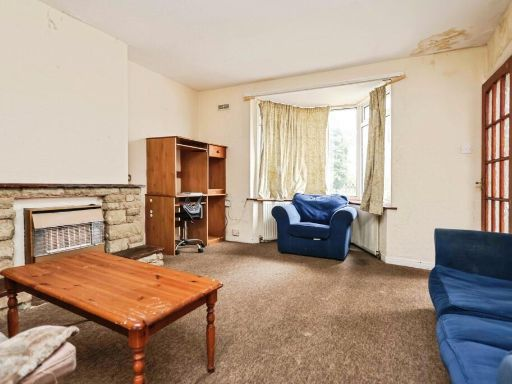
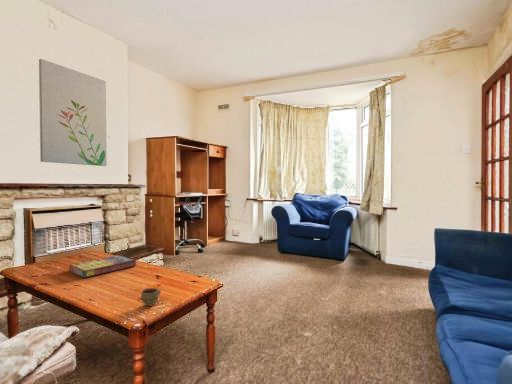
+ wall art (76, 117)
+ game compilation box (103, 265)
+ cup (152, 296)
